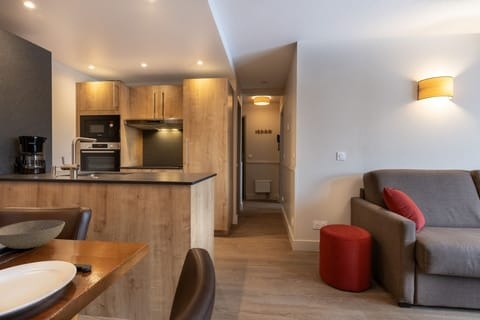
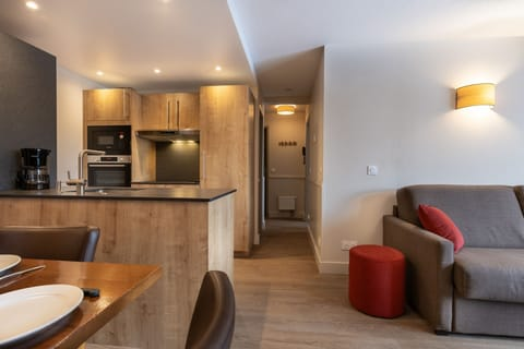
- bowl (31, 236)
